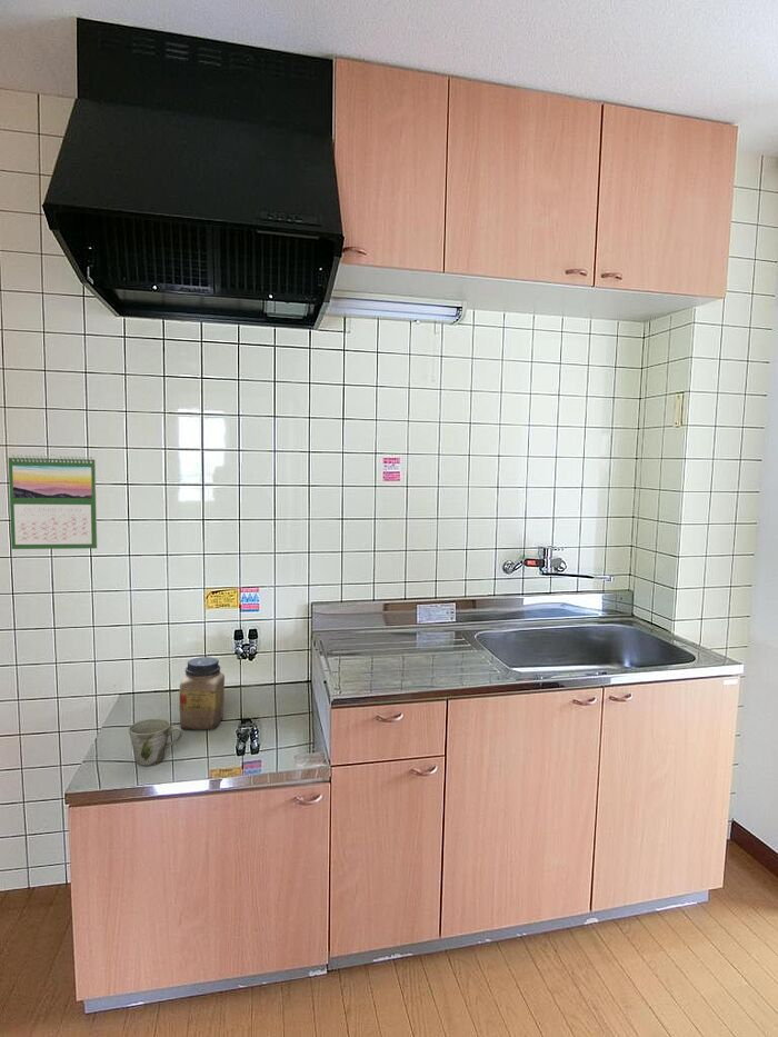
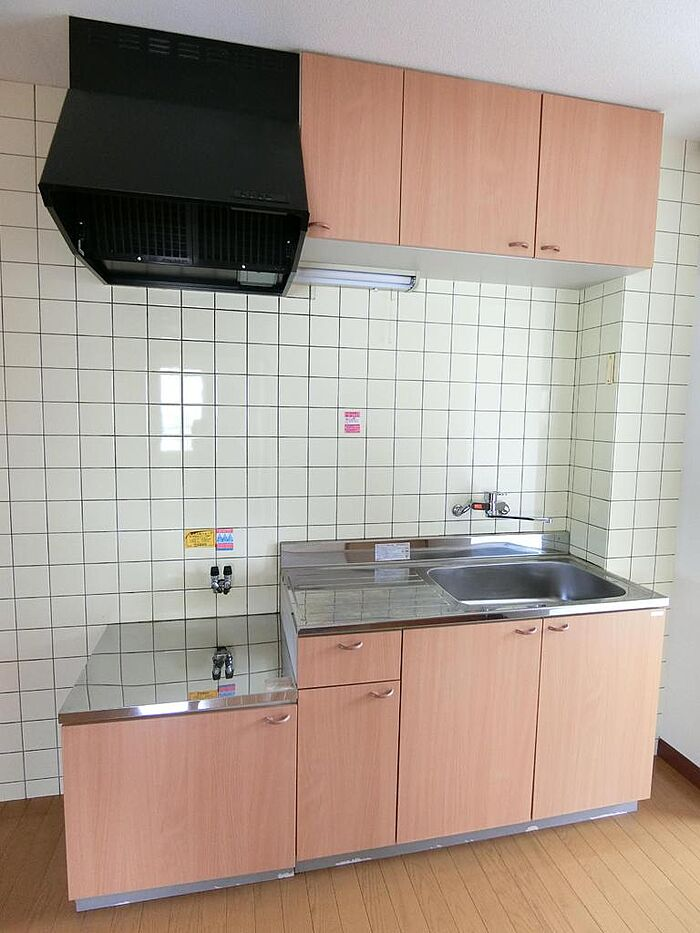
- jar (202, 691)
- mug (153, 741)
- calendar (53, 501)
